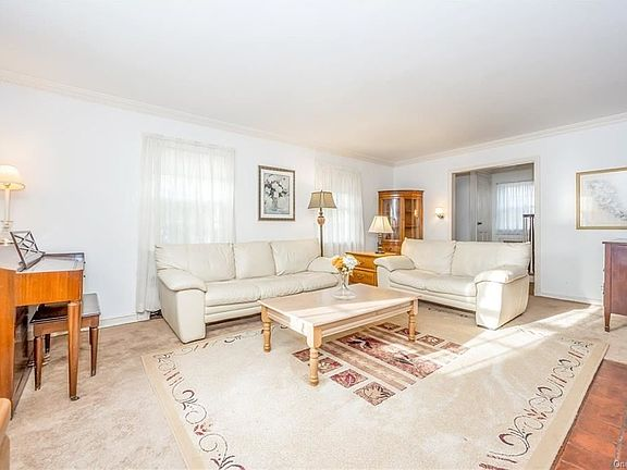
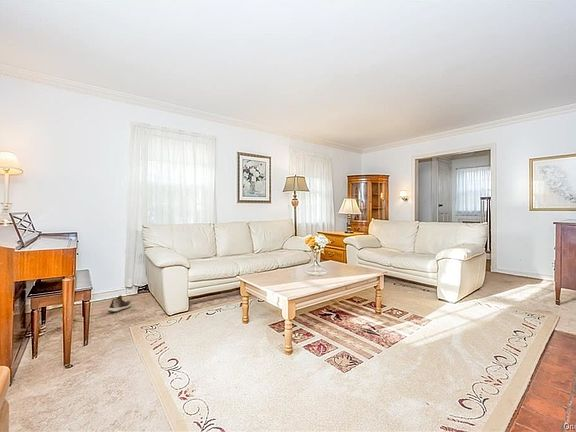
+ shoe (120, 302)
